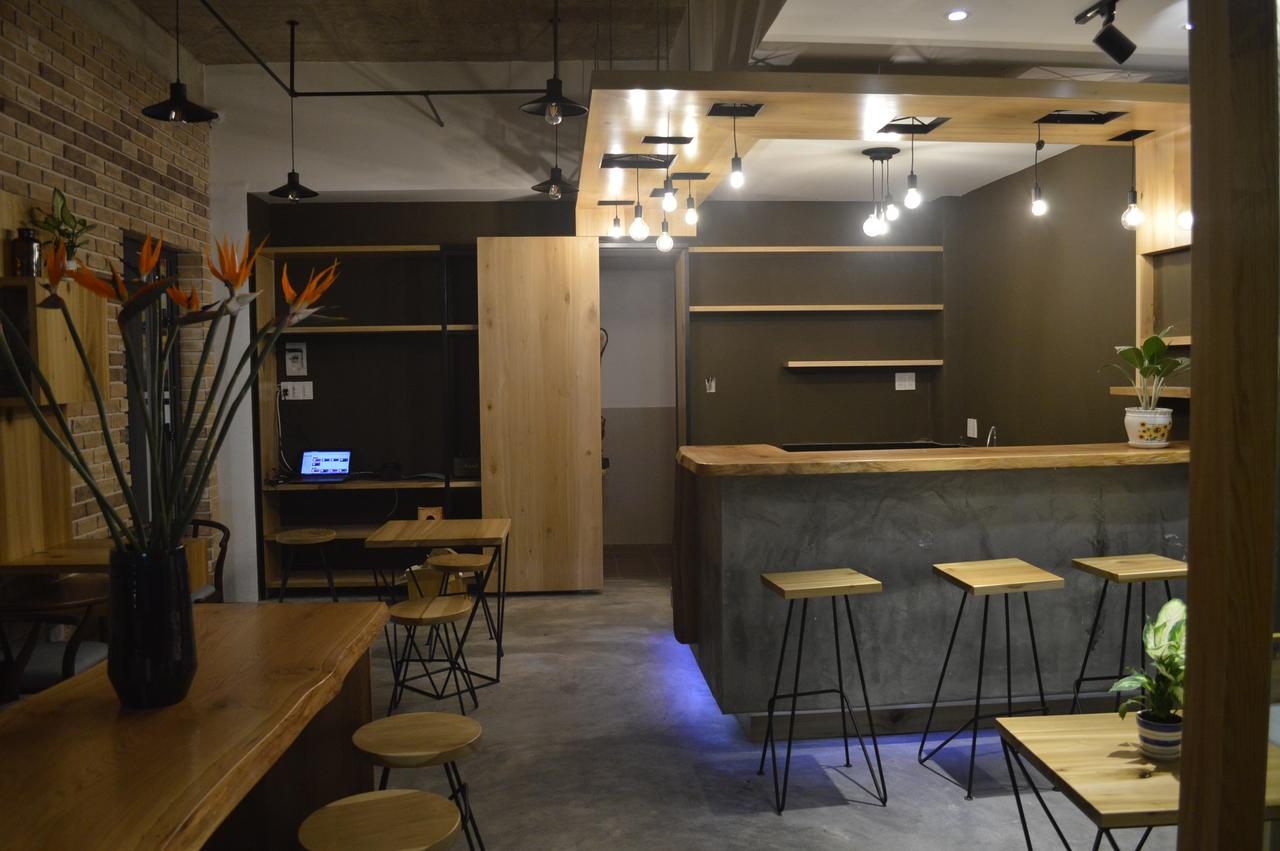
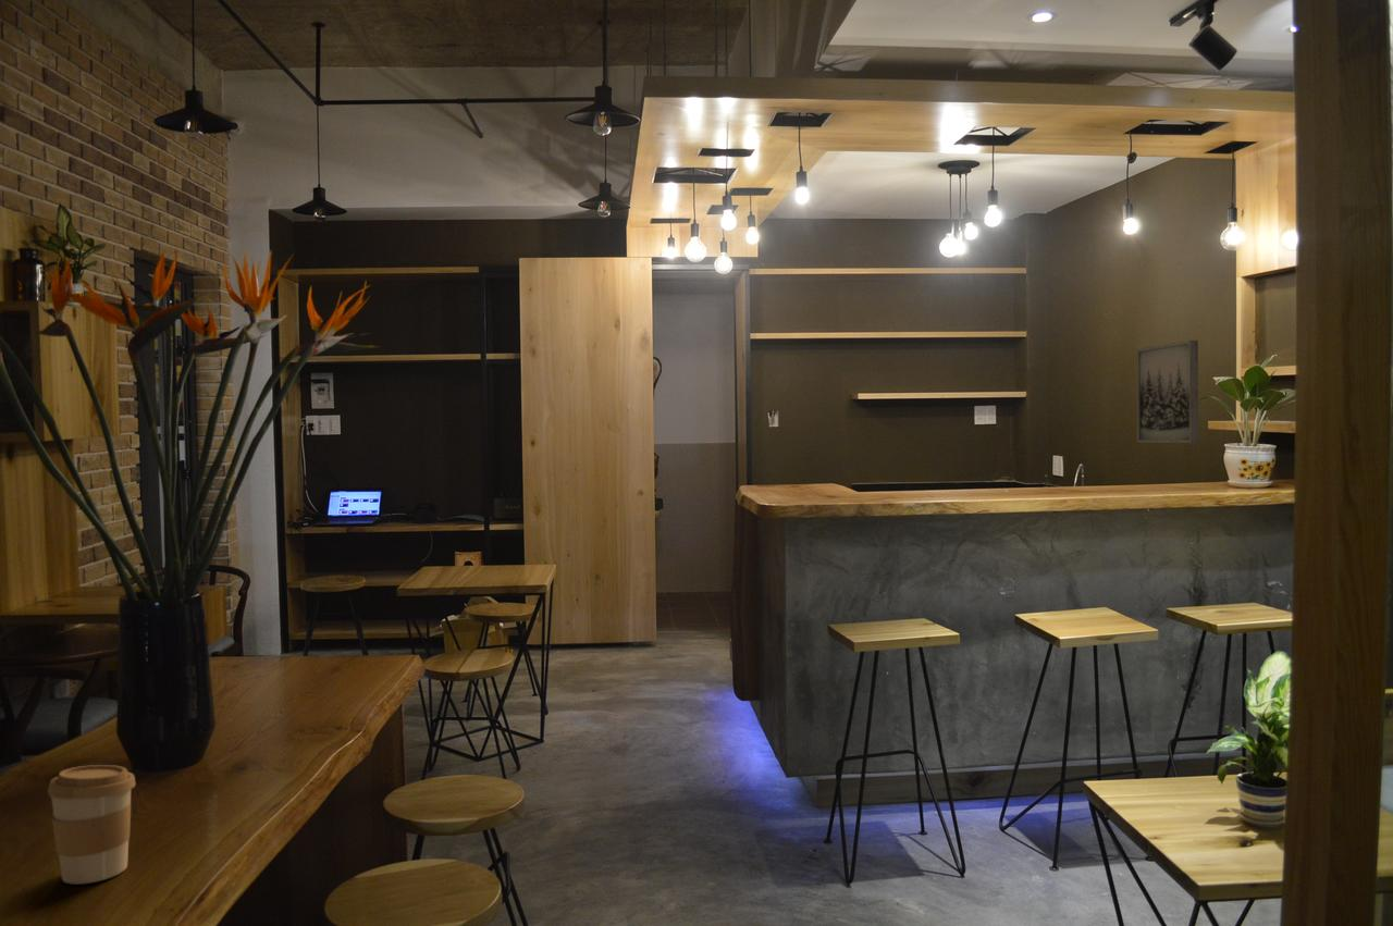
+ coffee cup (93, 819)
+ wall art (1166, 394)
